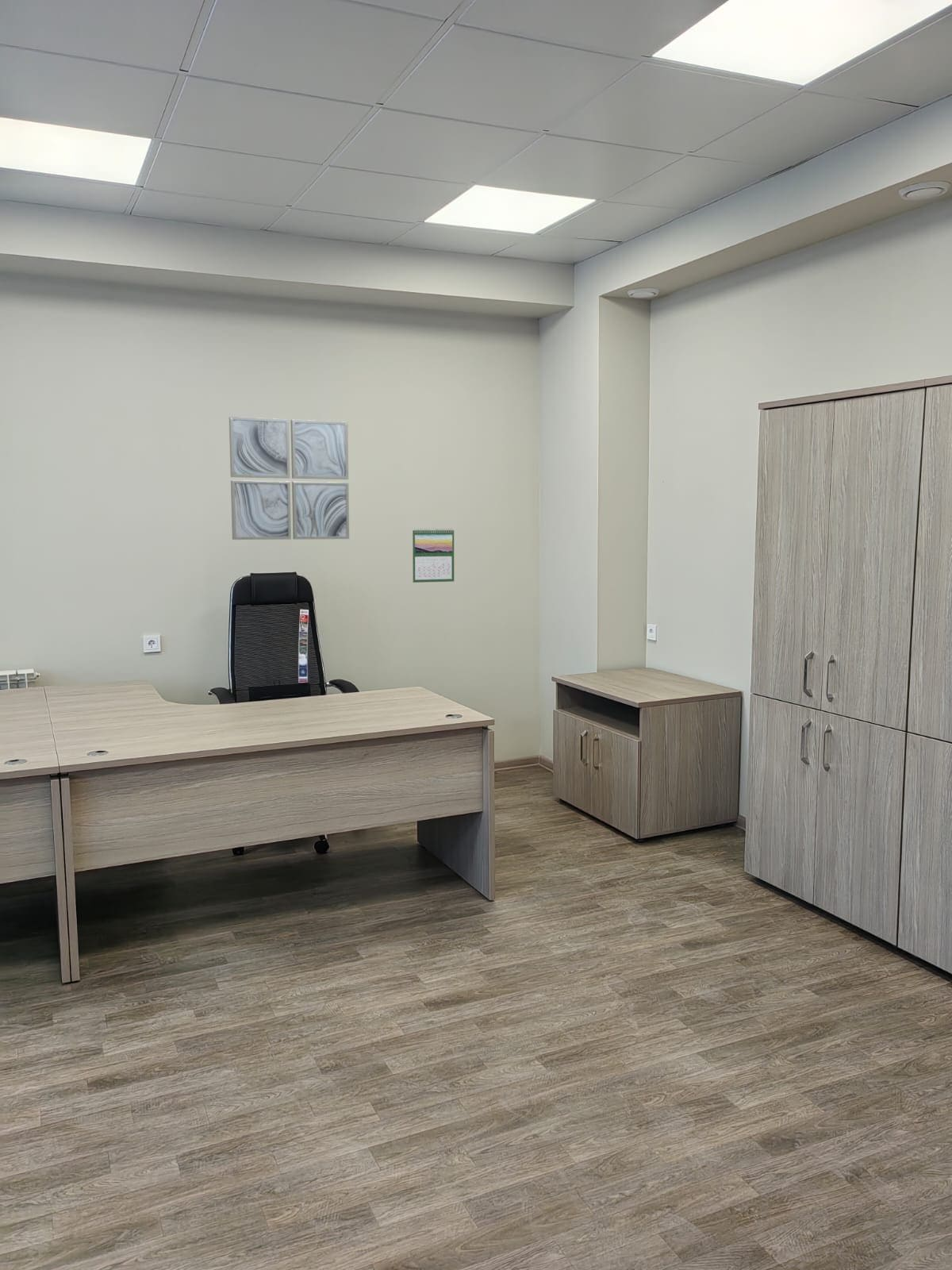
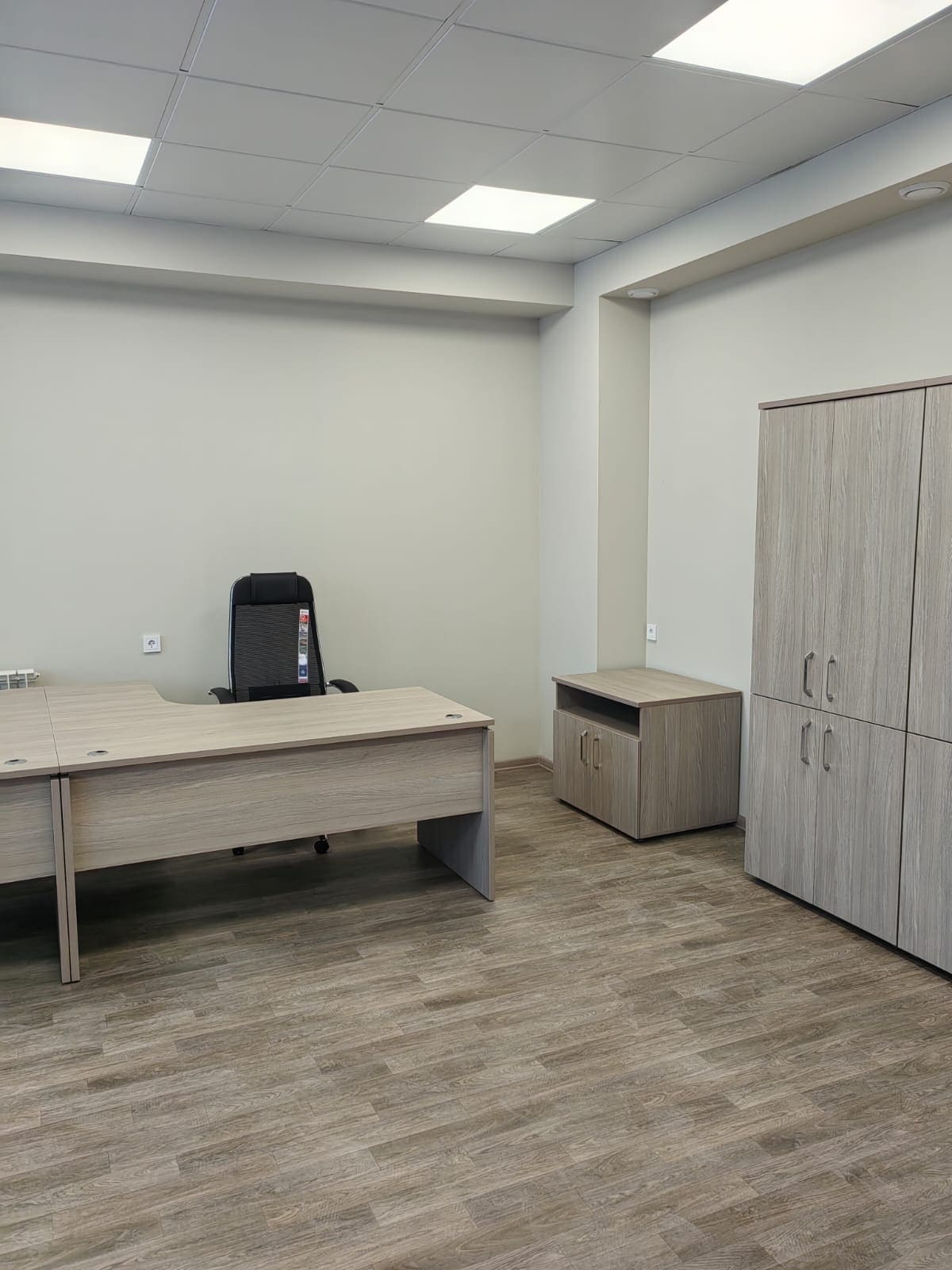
- wall art (292, 478)
- calendar (433, 555)
